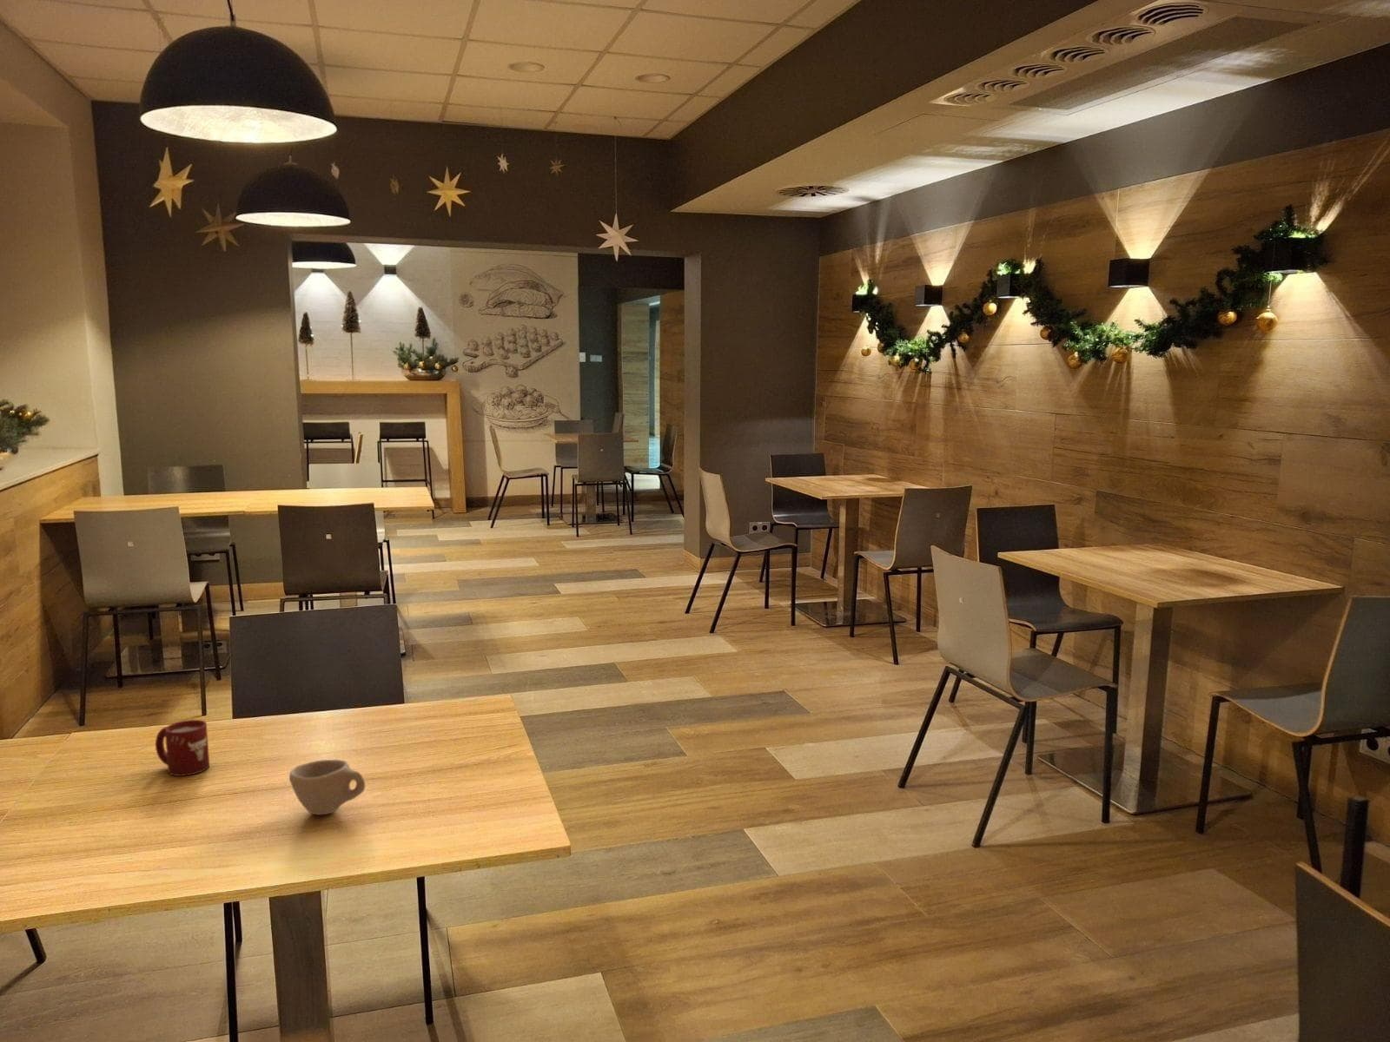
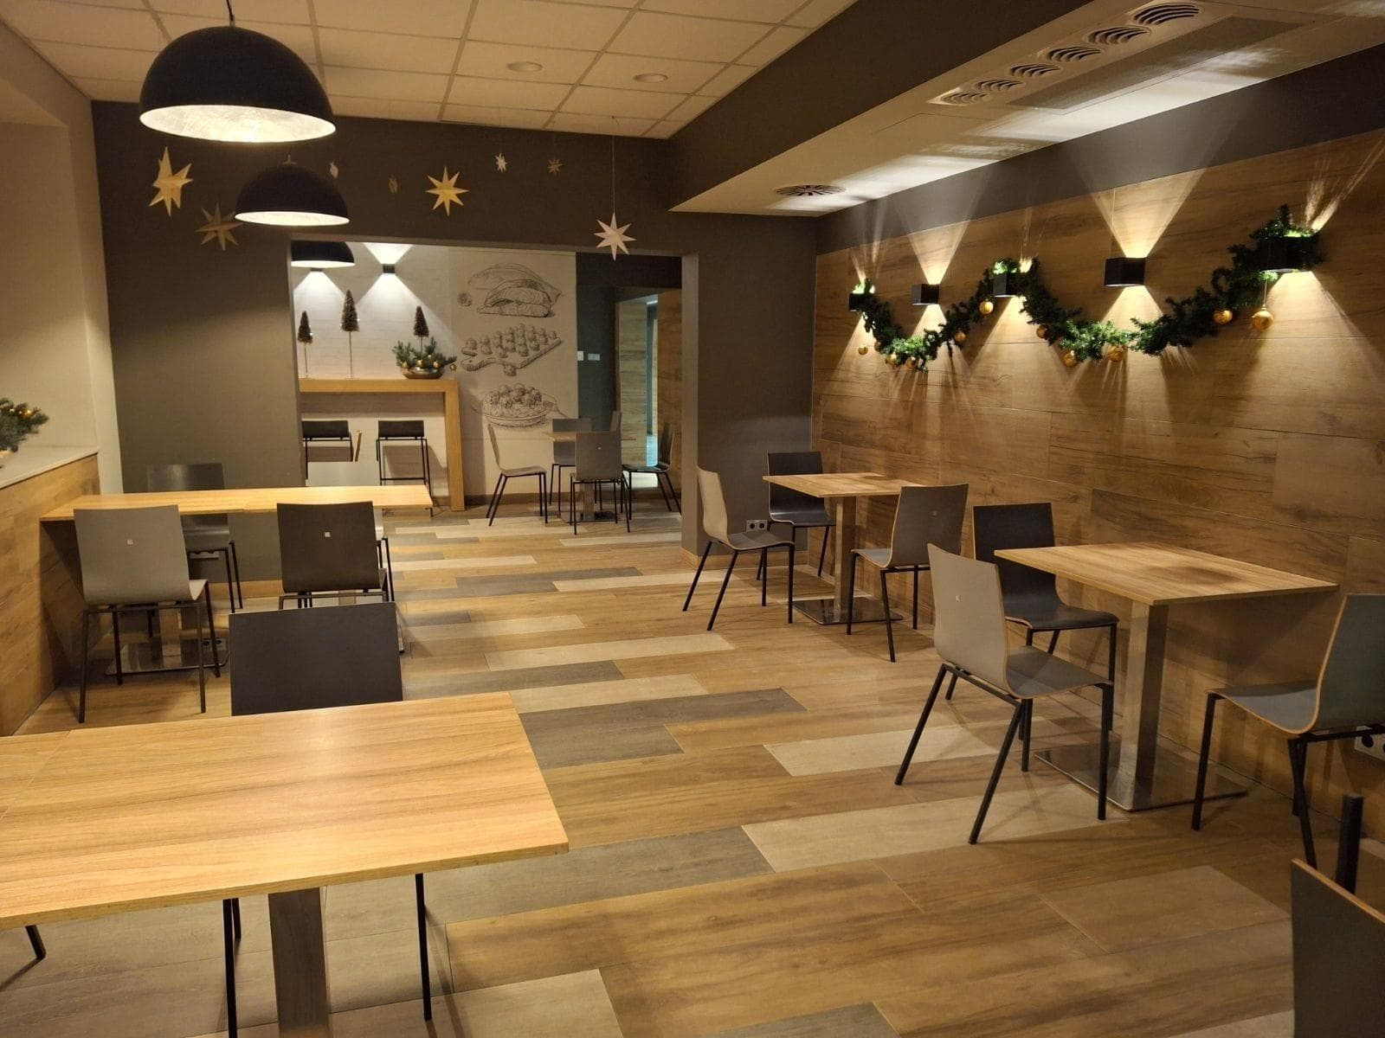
- cup (329, 788)
- cup (179, 746)
